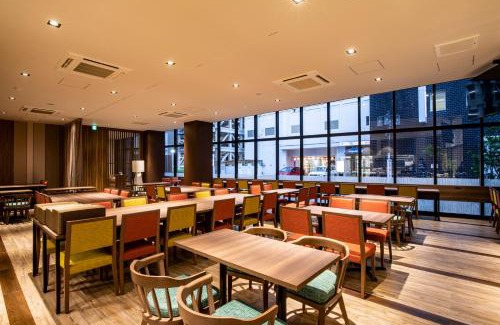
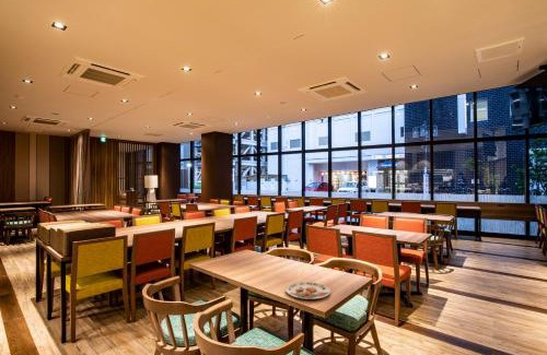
+ plate (307, 291)
